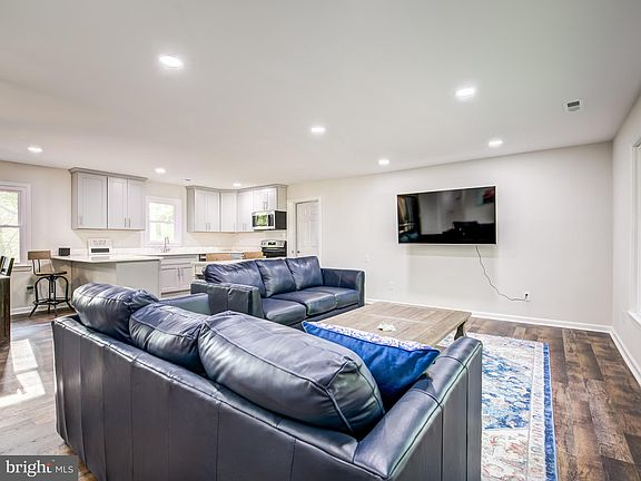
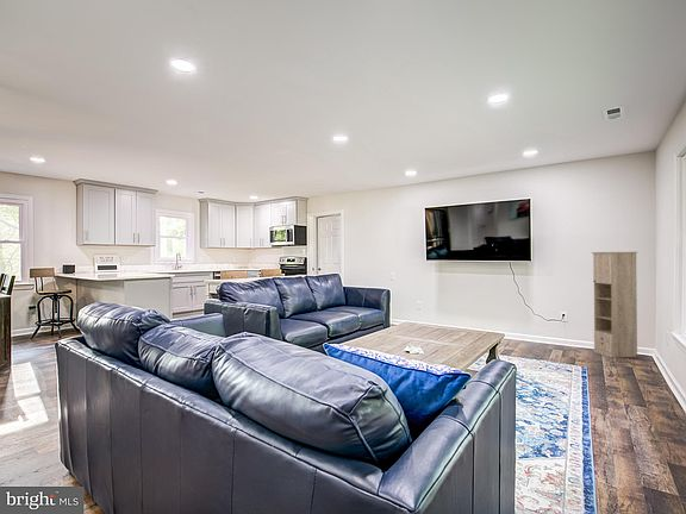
+ storage cabinet (613, 302)
